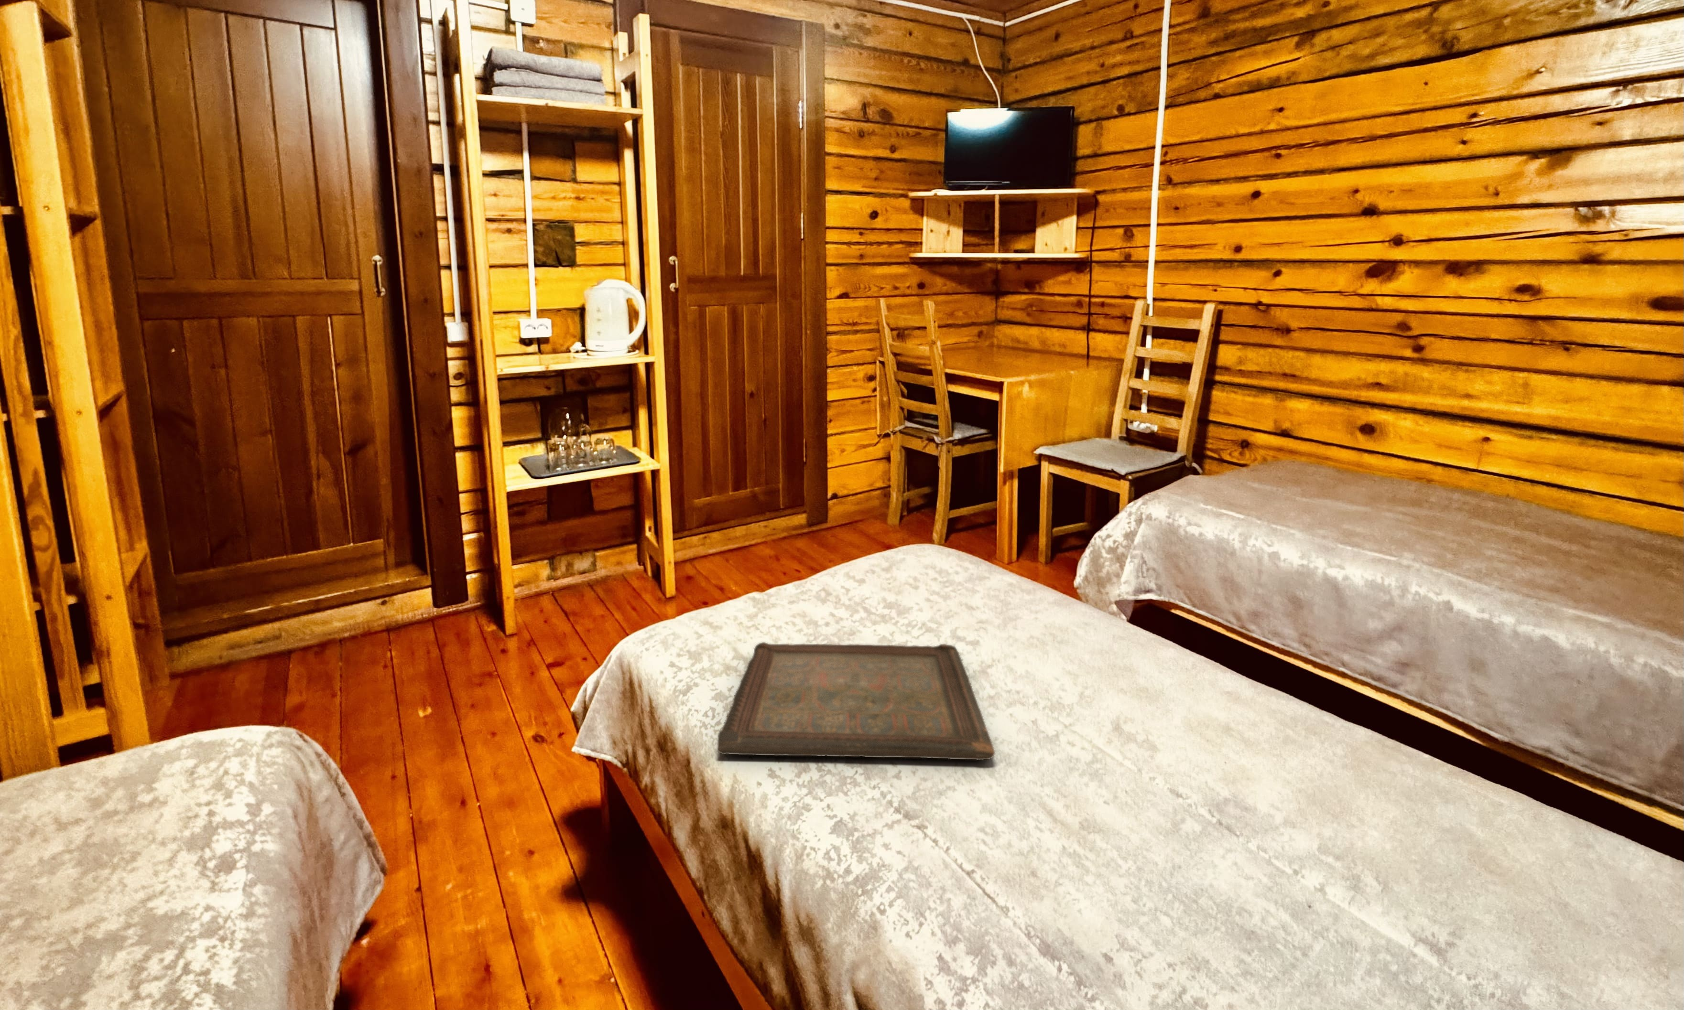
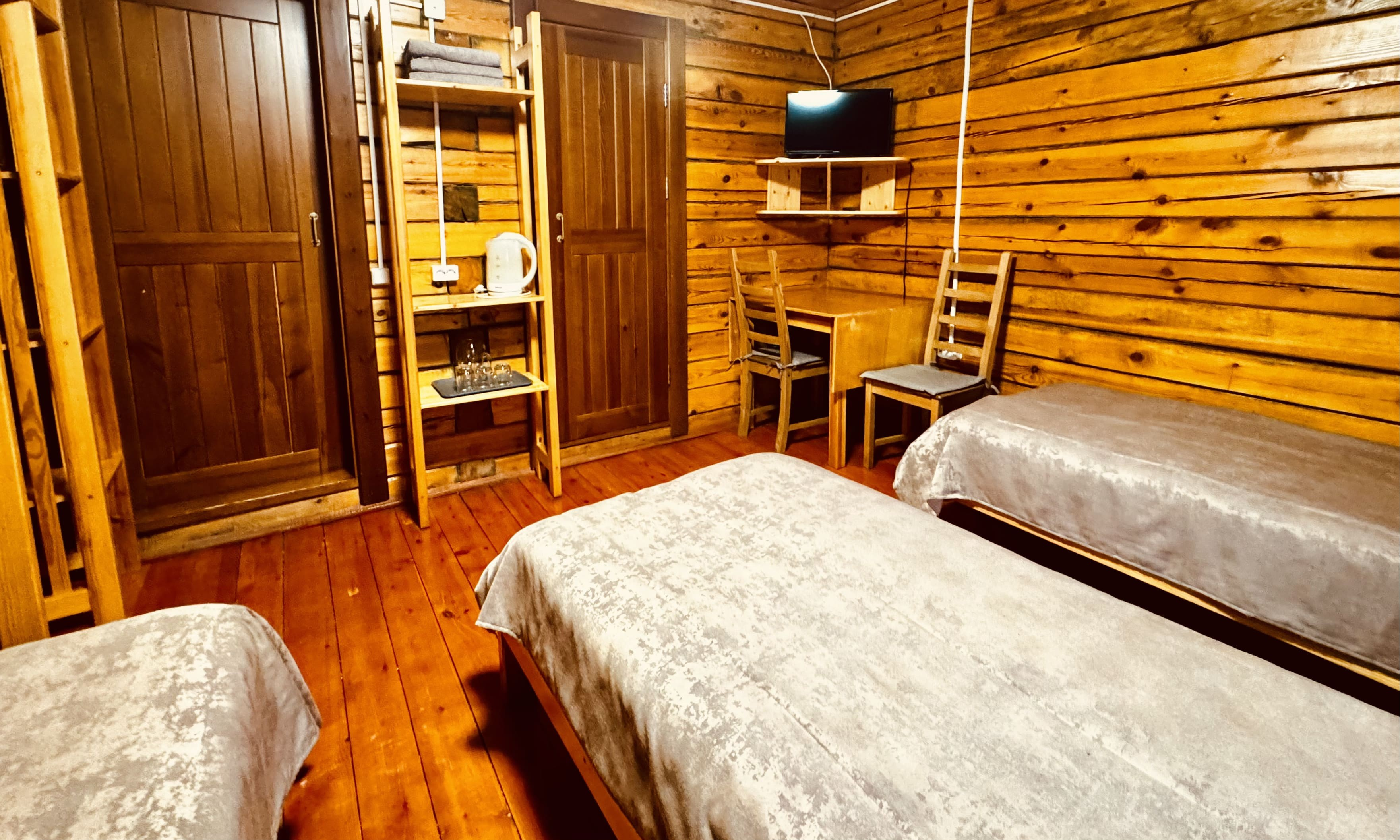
- serving tray (858, 691)
